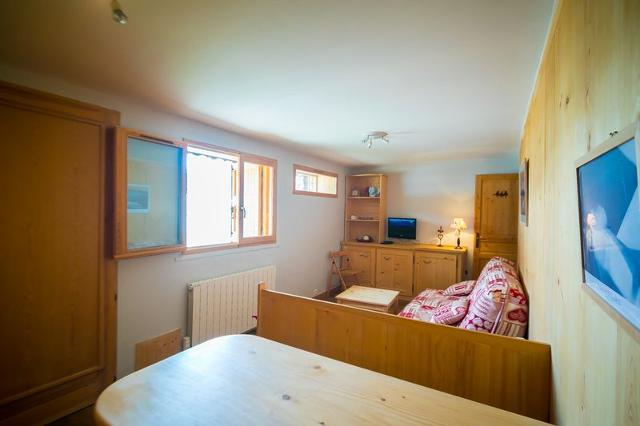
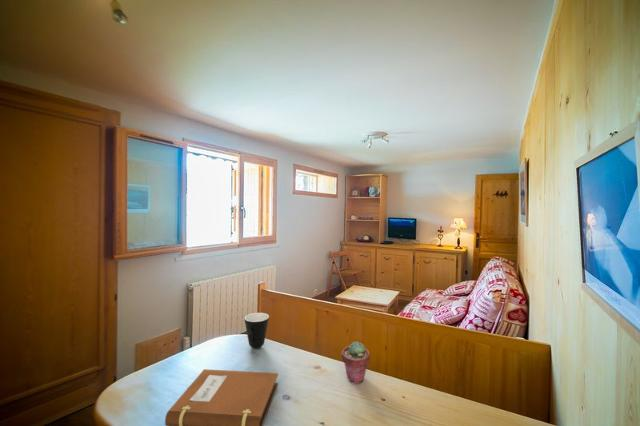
+ potted succulent (355, 359)
+ mug (255, 332)
+ notebook (225, 397)
